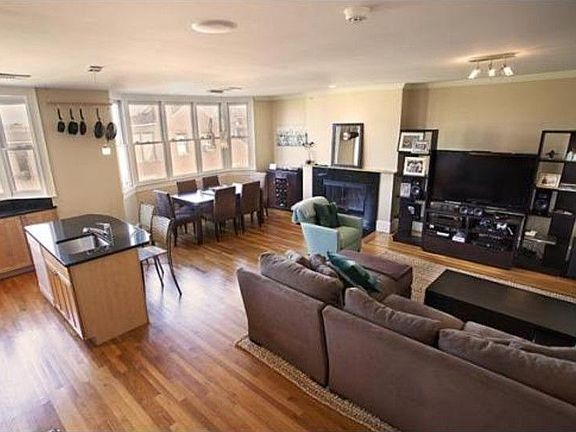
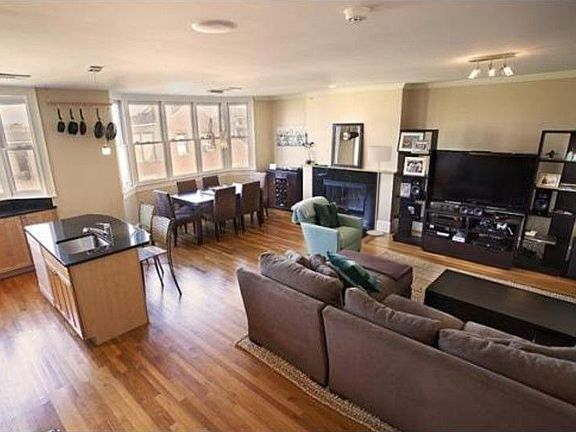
+ floor lamp (377, 191)
